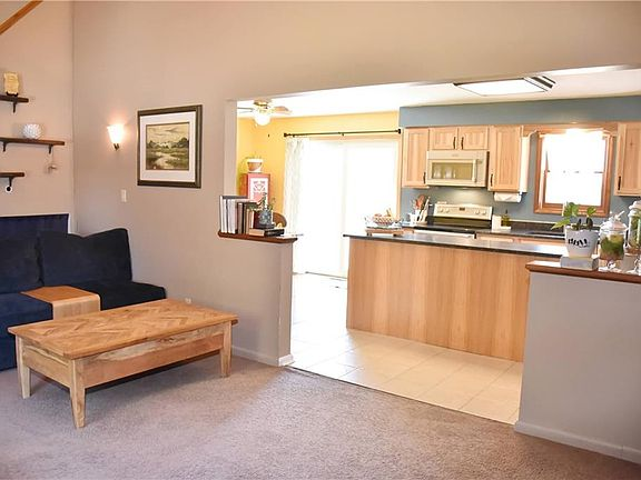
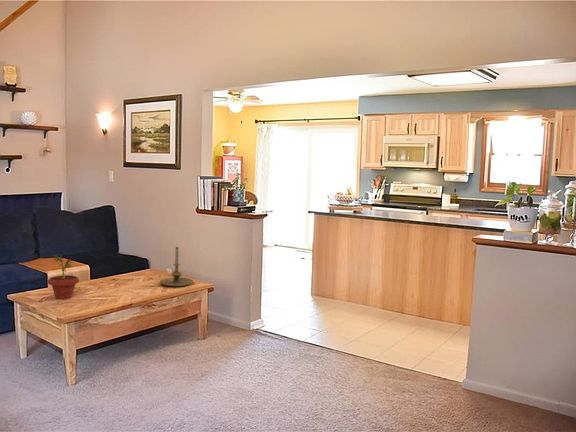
+ potted plant (63, 274)
+ candle holder (176, 265)
